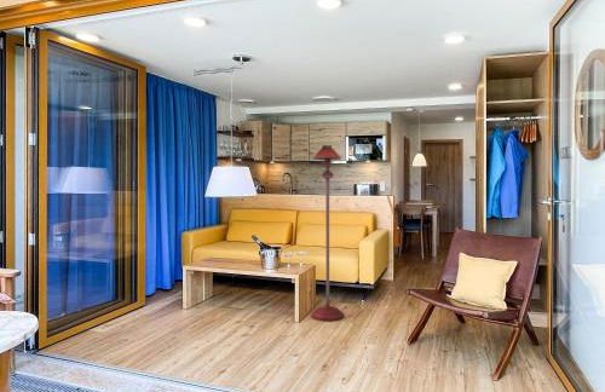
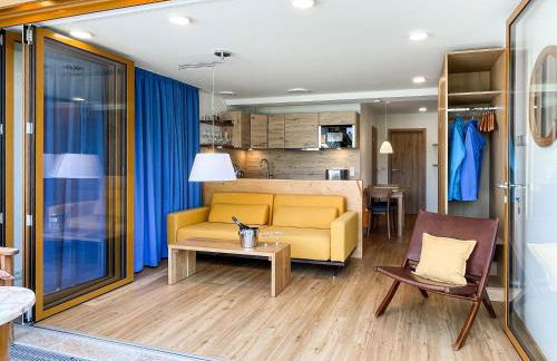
- floor lamp (327, 231)
